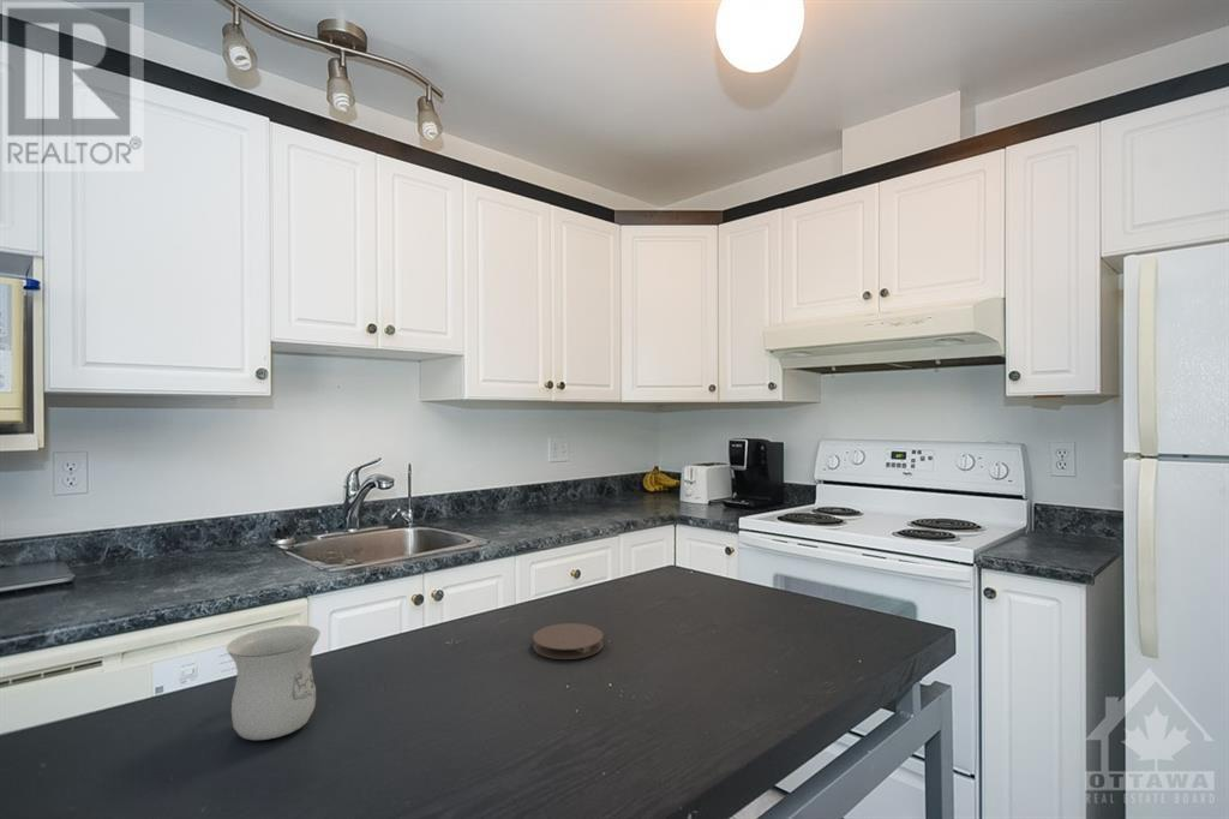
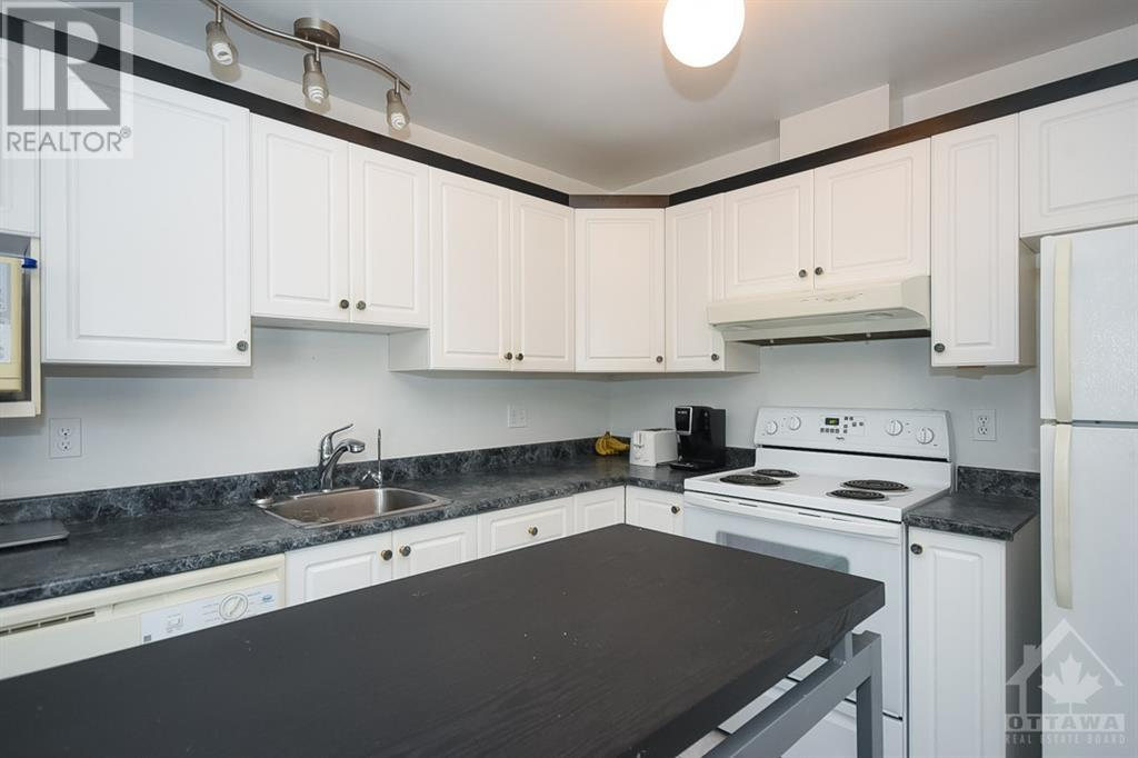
- mug (272, 677)
- coaster (568, 640)
